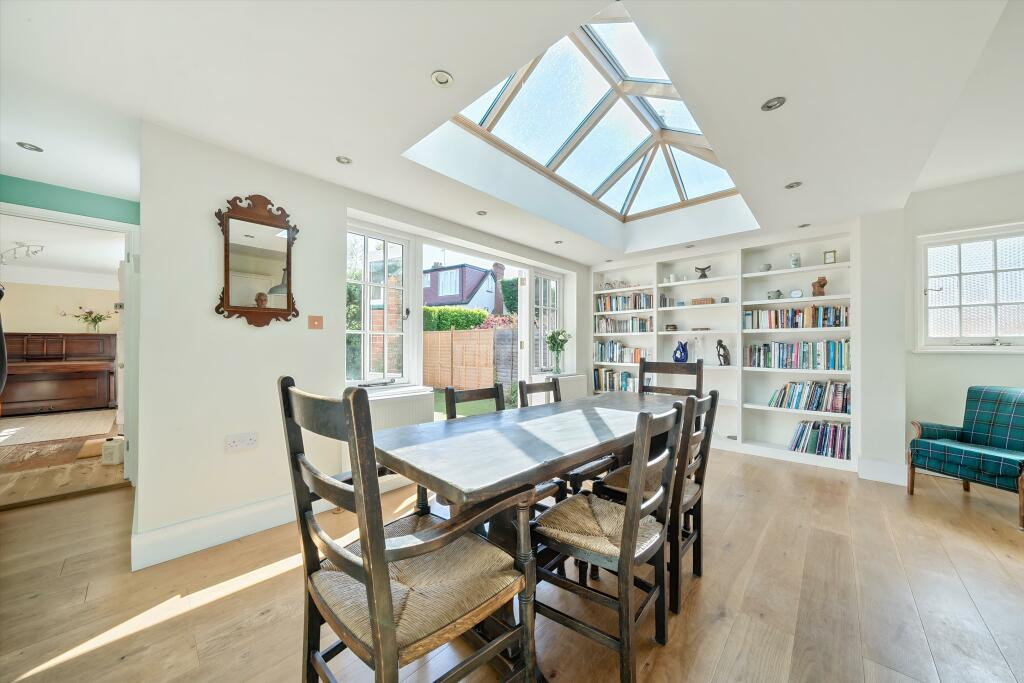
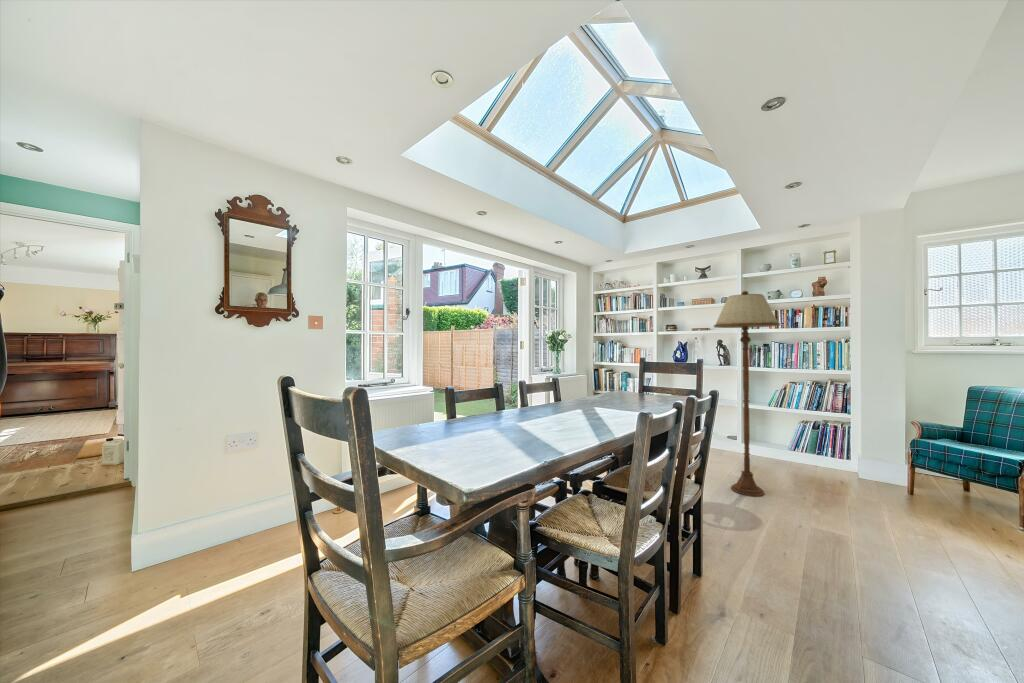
+ floor lamp (746, 390)
